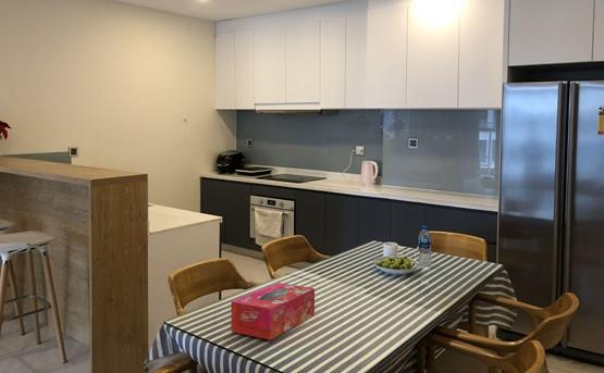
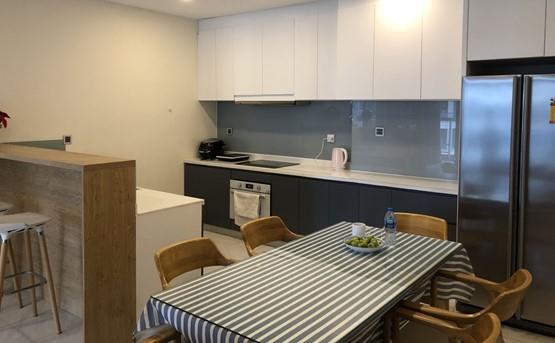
- tissue box (274, 308)
